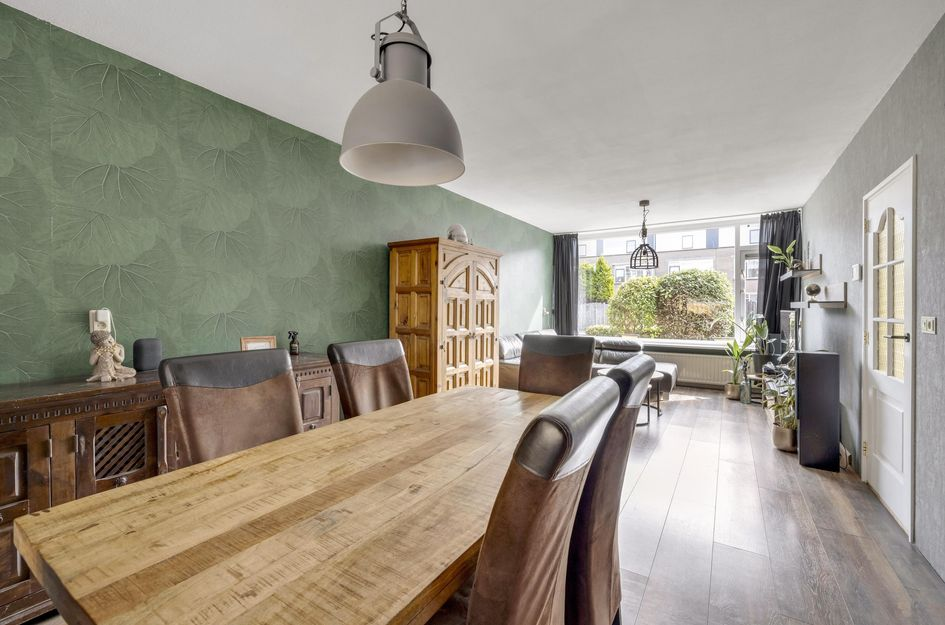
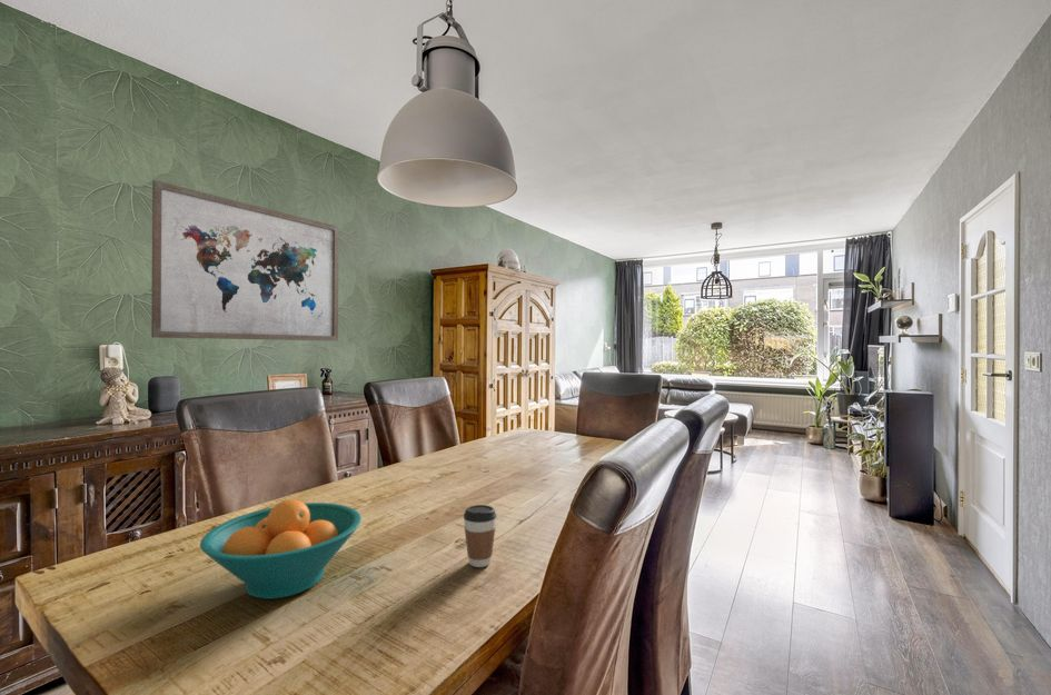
+ coffee cup (479, 535)
+ wall art (259, 272)
+ fruit bowl (286, 540)
